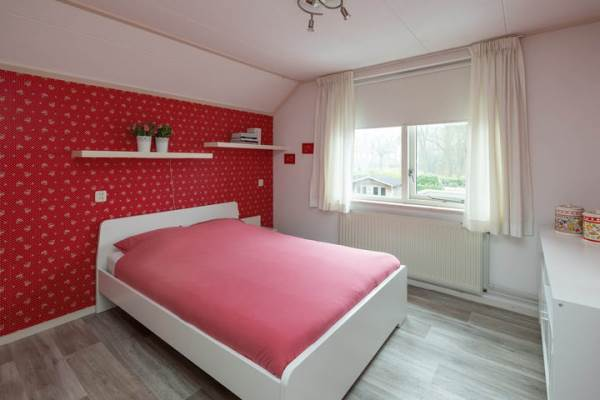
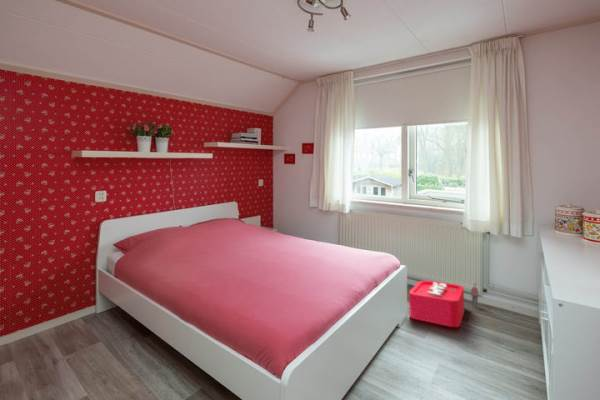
+ storage bin (444, 300)
